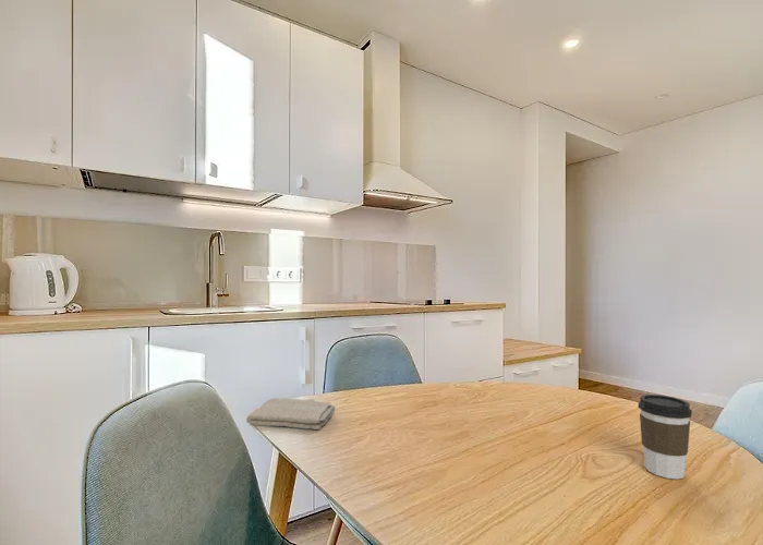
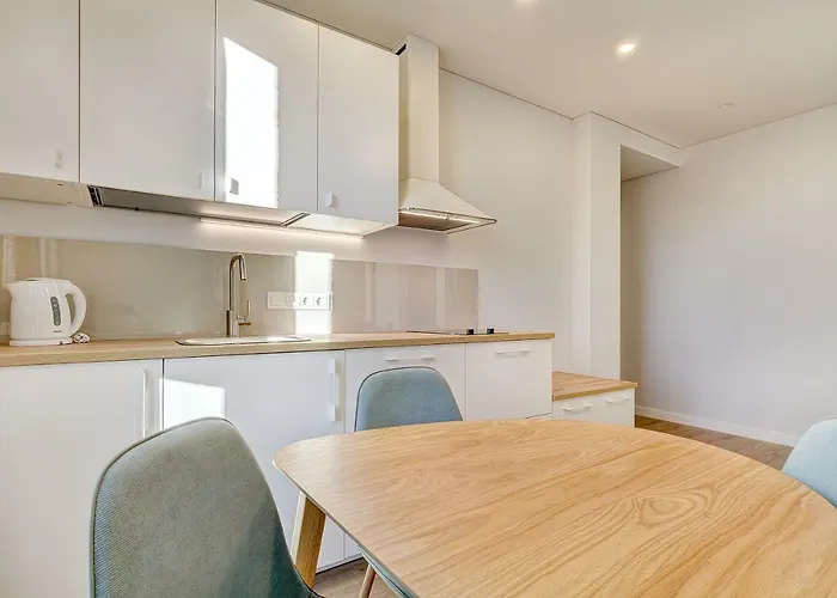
- coffee cup (664, 435)
- washcloth (292, 412)
